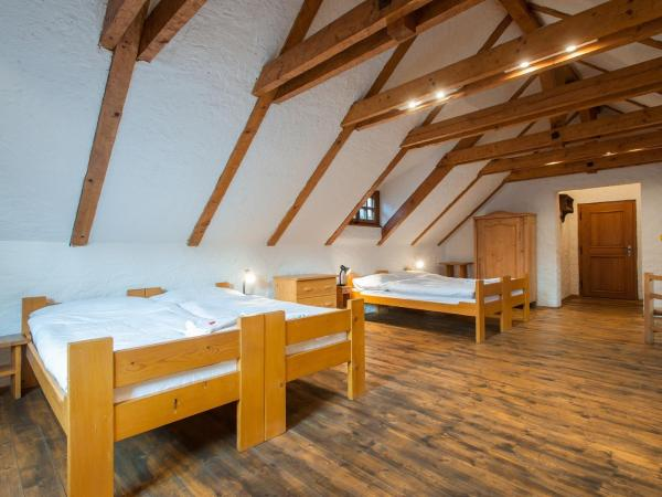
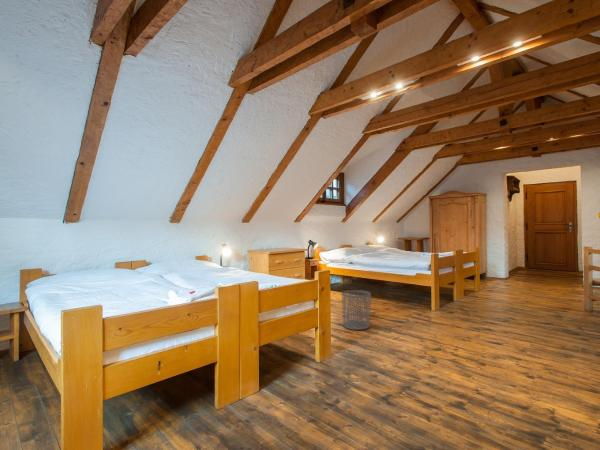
+ waste bin (355, 309)
